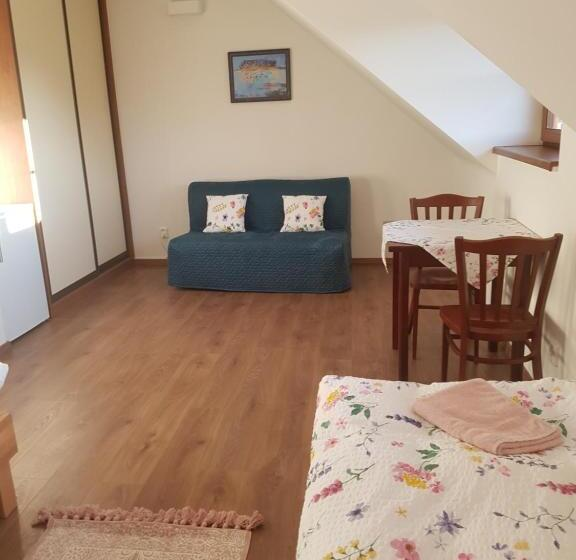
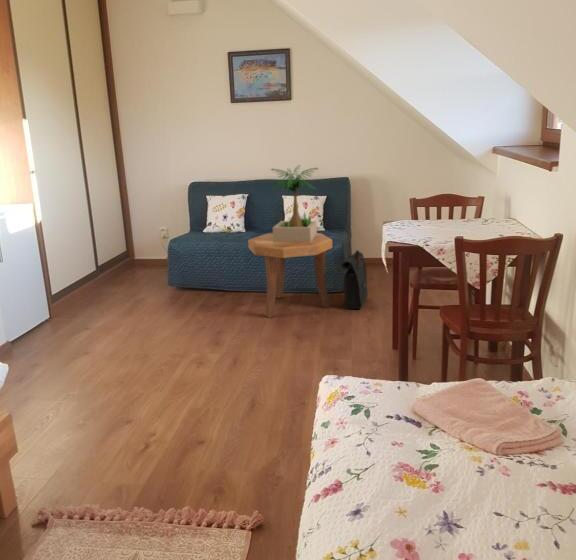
+ potted plant (296, 201)
+ side table (284, 273)
+ backpack (355, 277)
